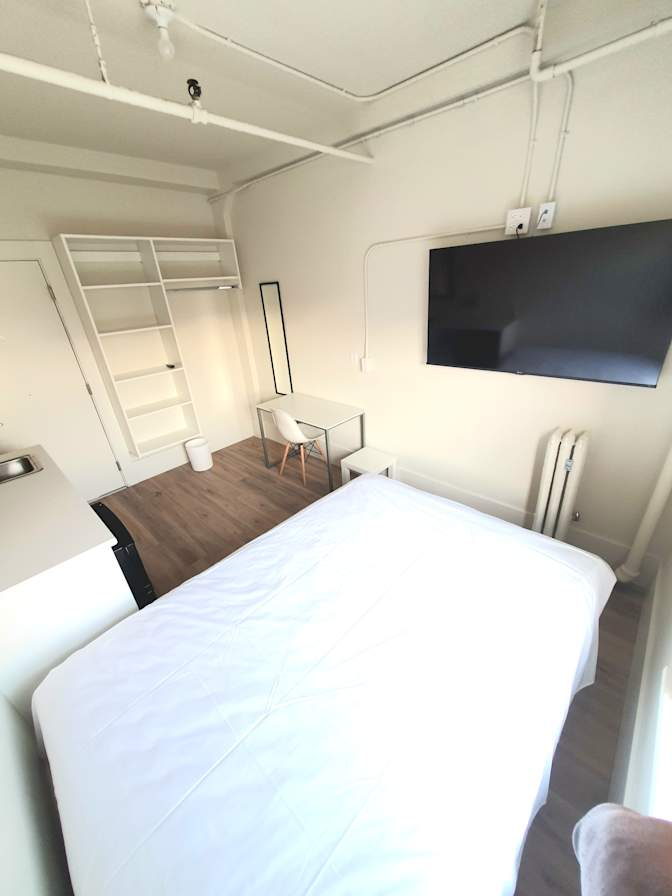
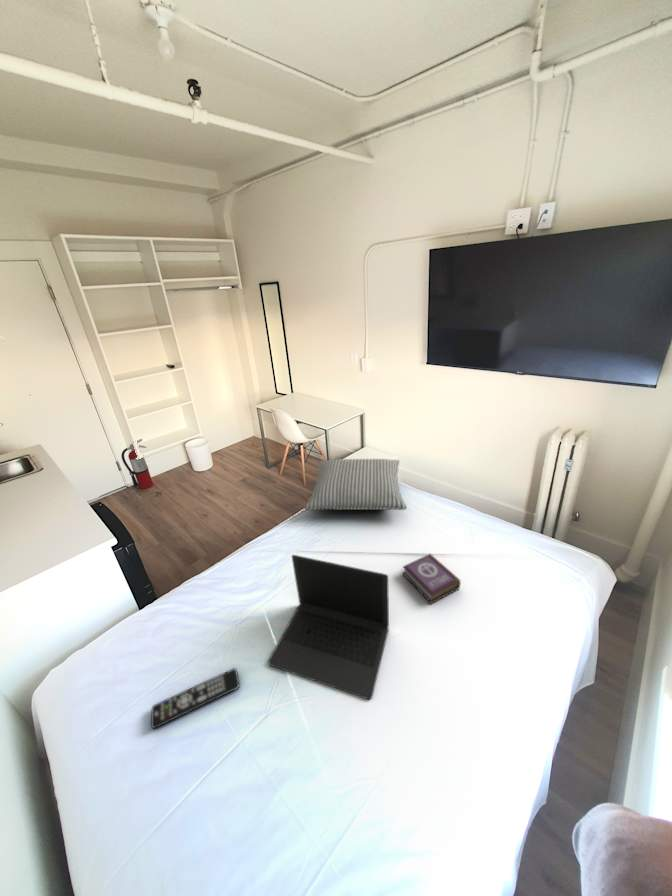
+ remote control (197, 697)
+ laptop (327, 620)
+ book (430, 576)
+ pillow (356, 482)
+ fire extinguisher (138, 464)
